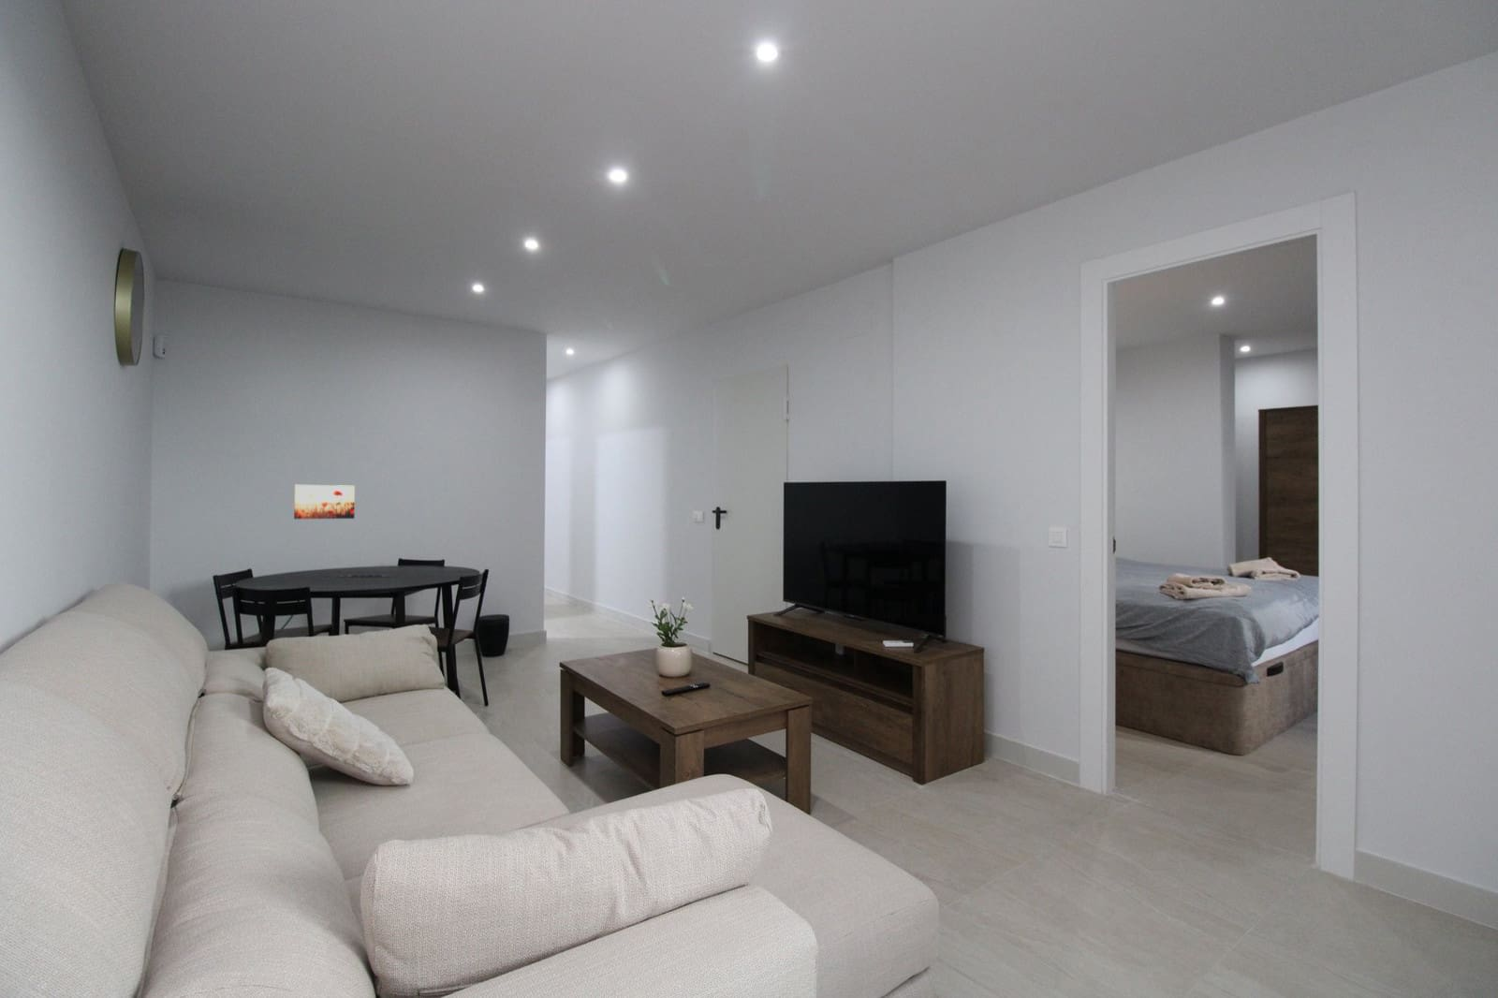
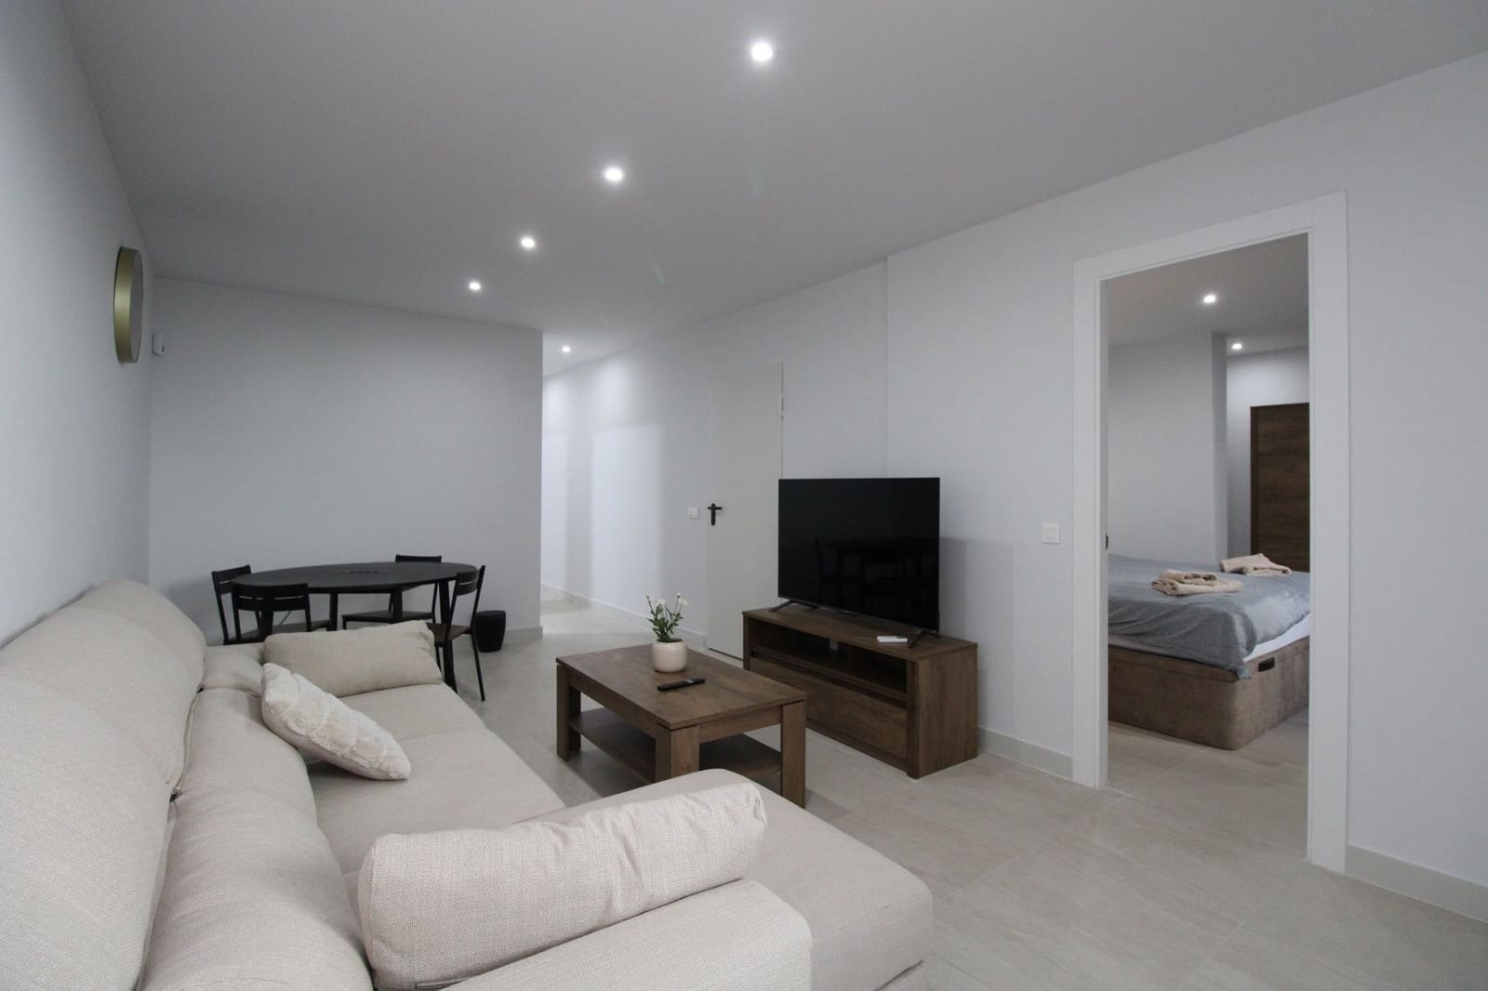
- wall art (325, 502)
